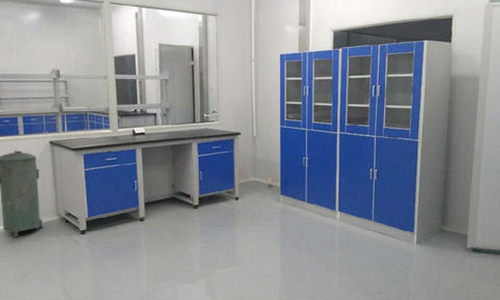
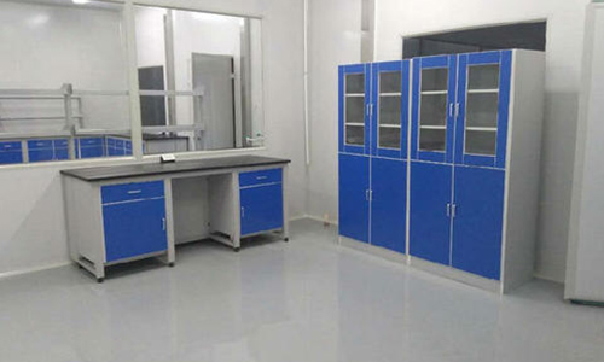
- trash can (19, 191)
